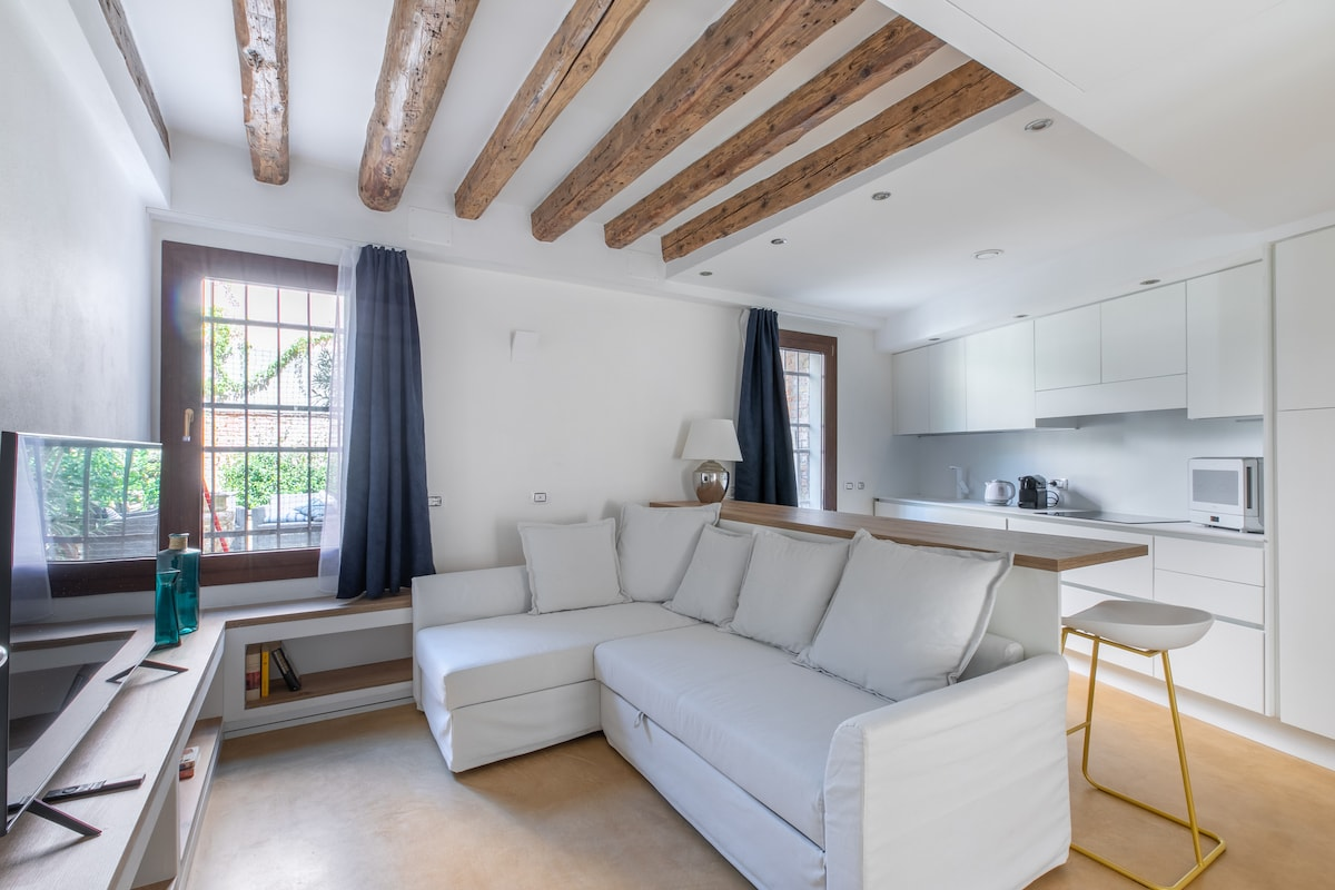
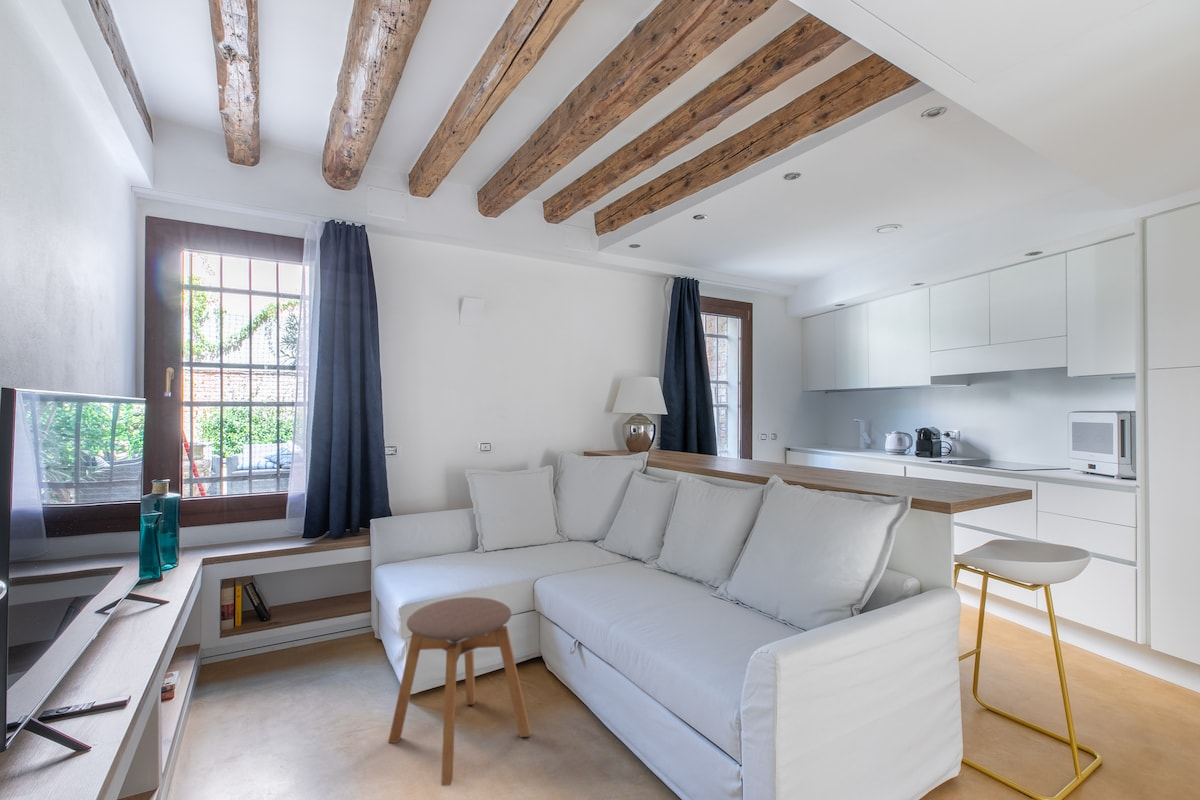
+ stool (456, 672)
